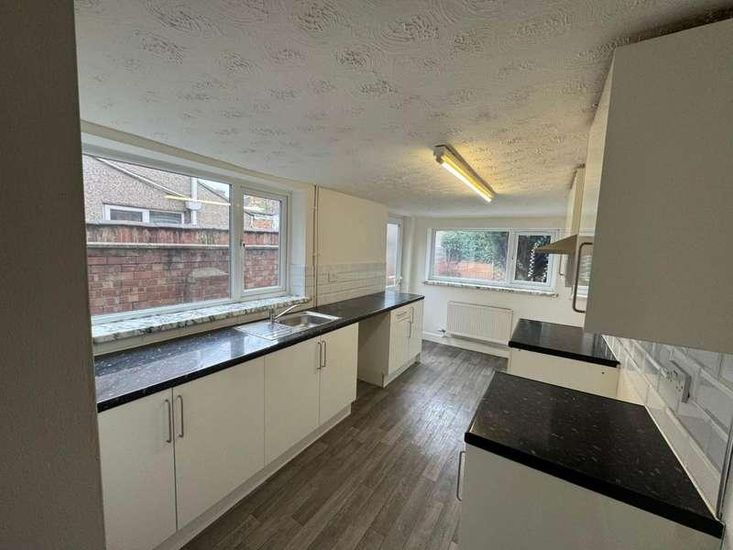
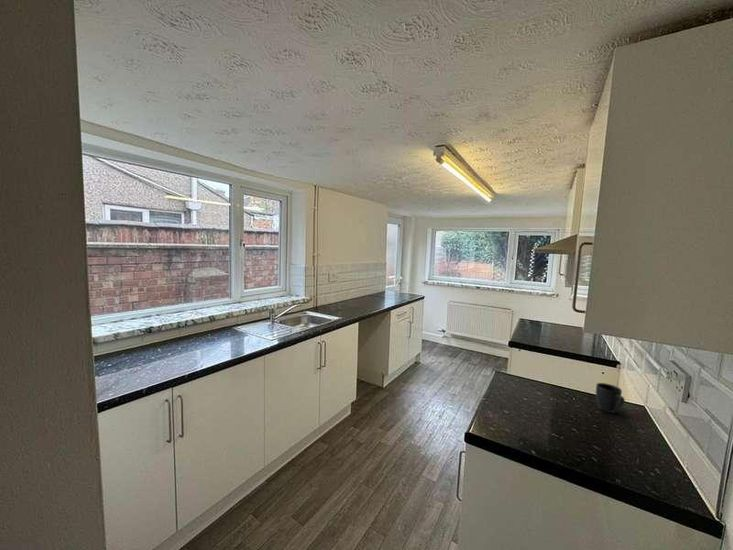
+ mug (610, 400)
